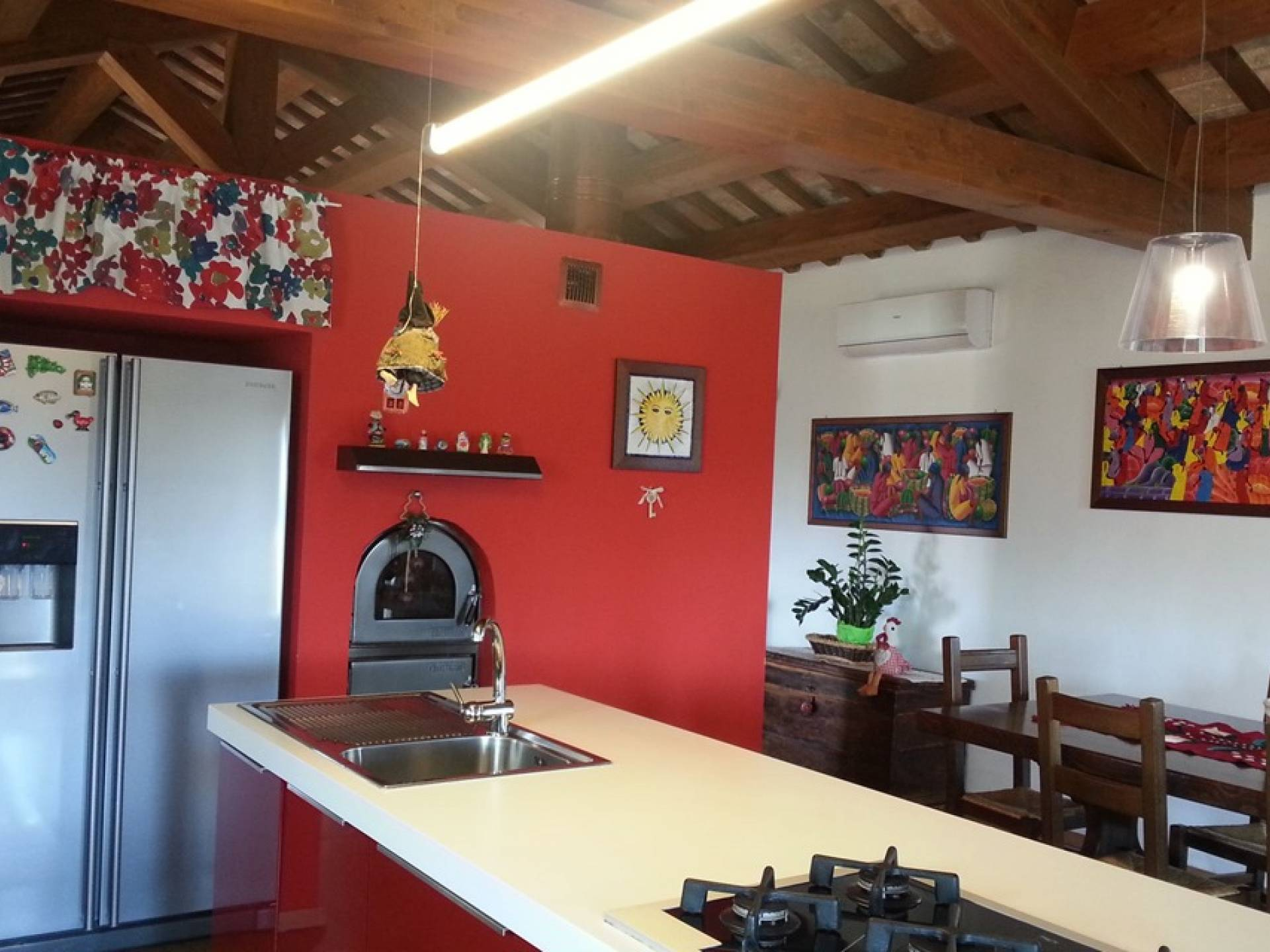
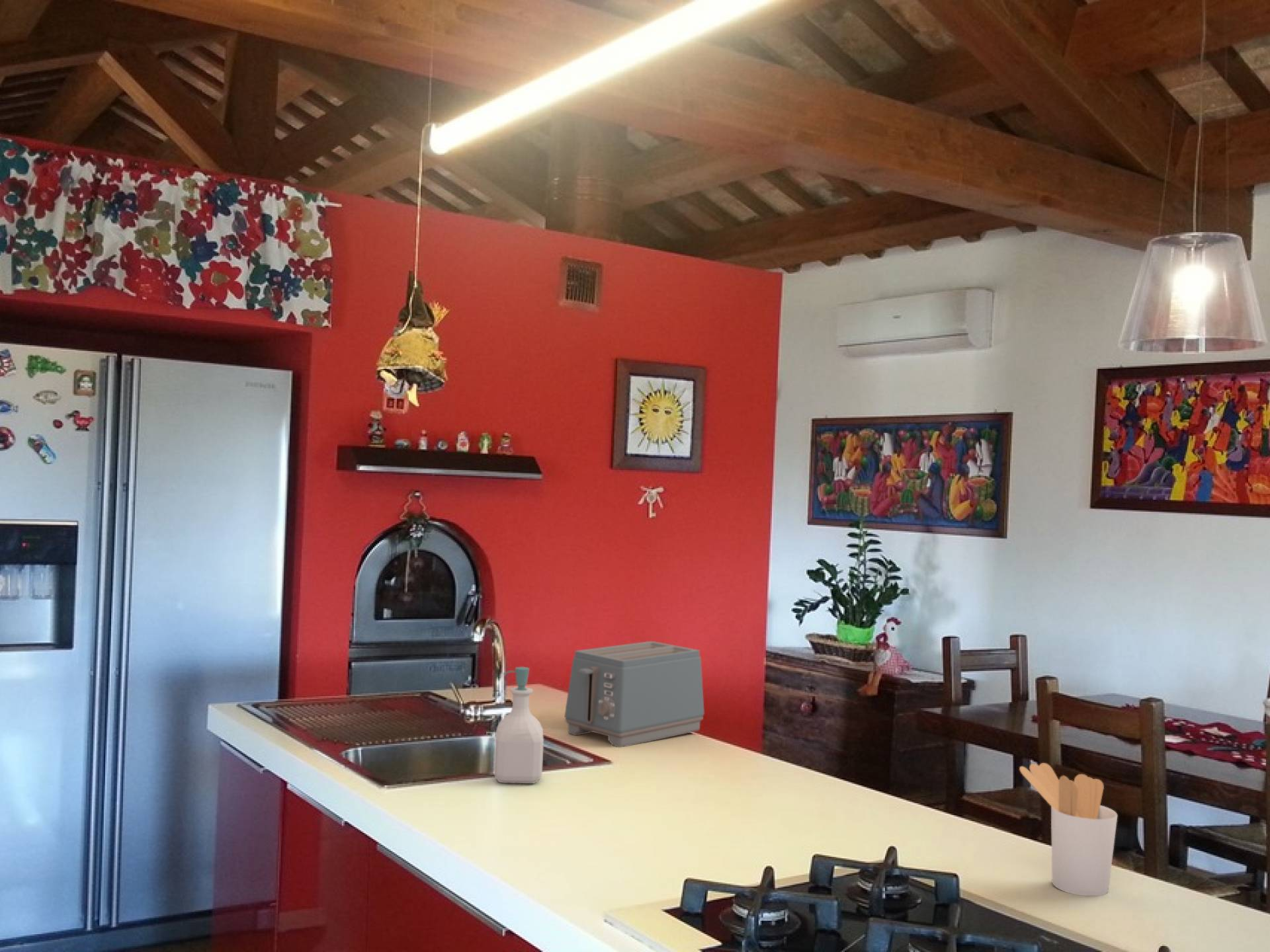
+ soap bottle (520, 723)
+ utensil holder (1067, 825)
+ toaster (631, 692)
